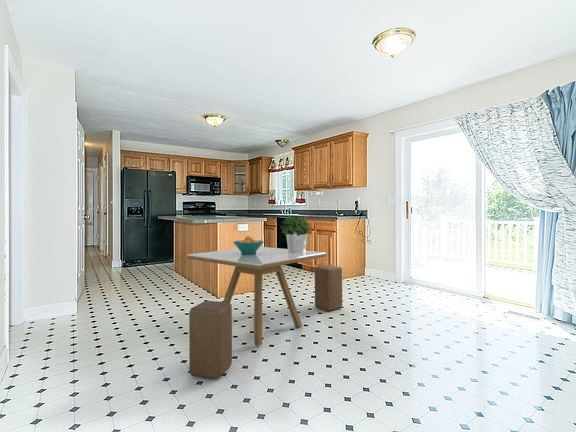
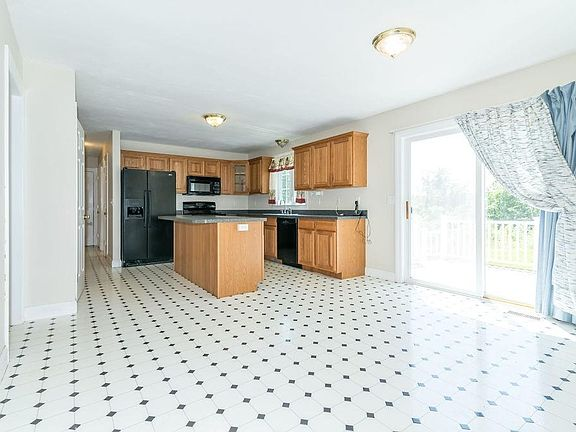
- dining table (258, 290)
- stool (211, 337)
- potted plant (295, 233)
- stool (328, 287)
- fruit bowl (248, 244)
